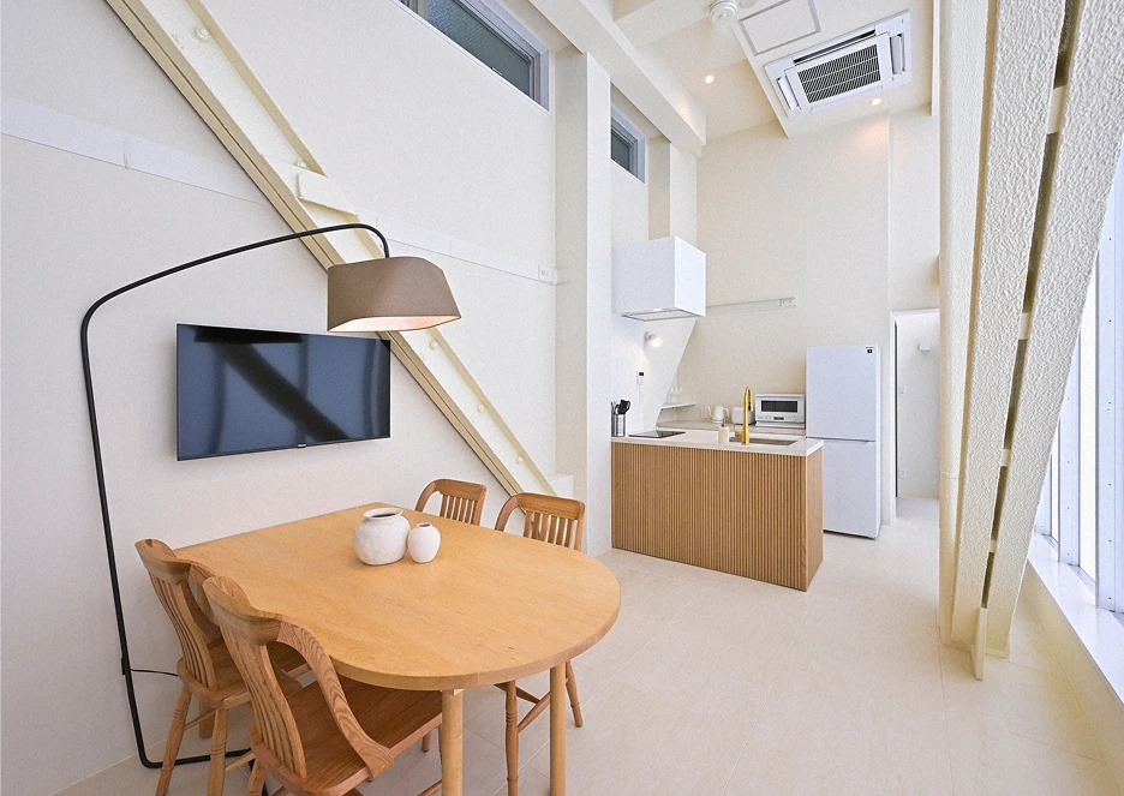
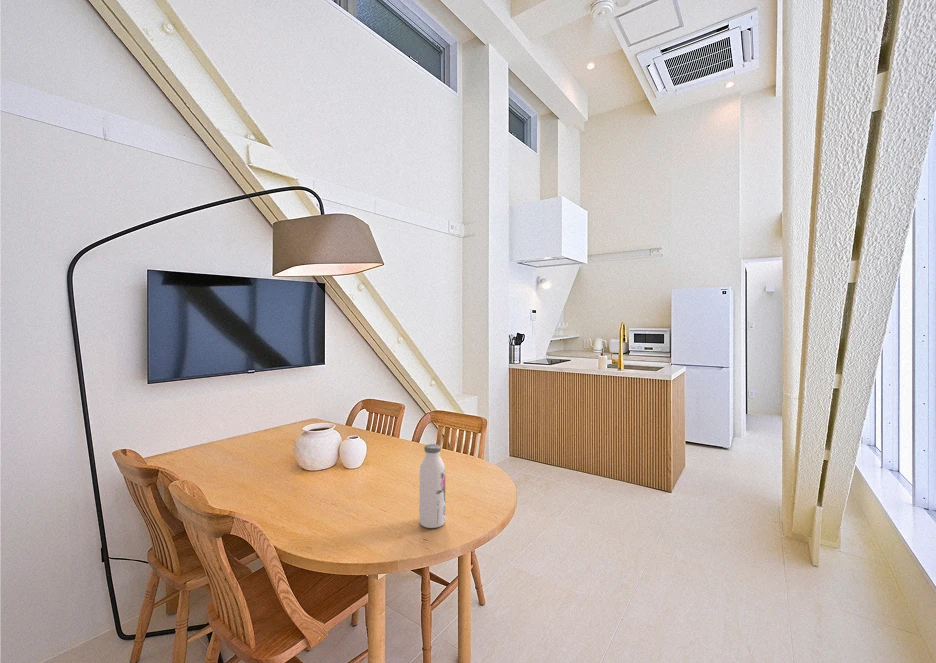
+ water bottle (432, 484)
